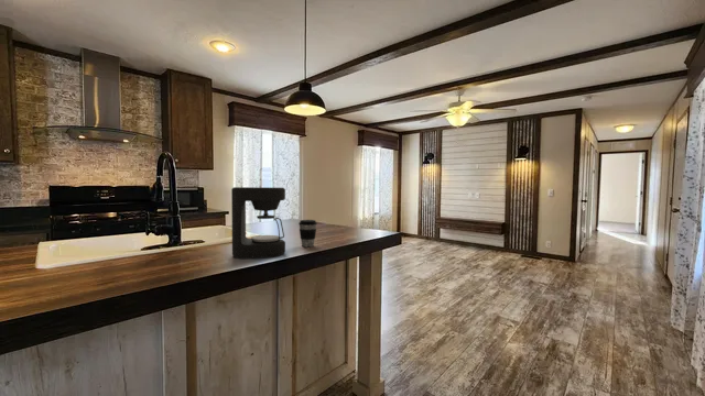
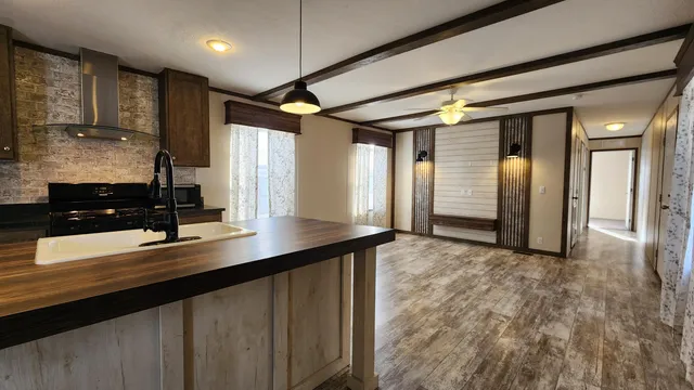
- coffee cup (307, 232)
- coffee maker (259, 218)
